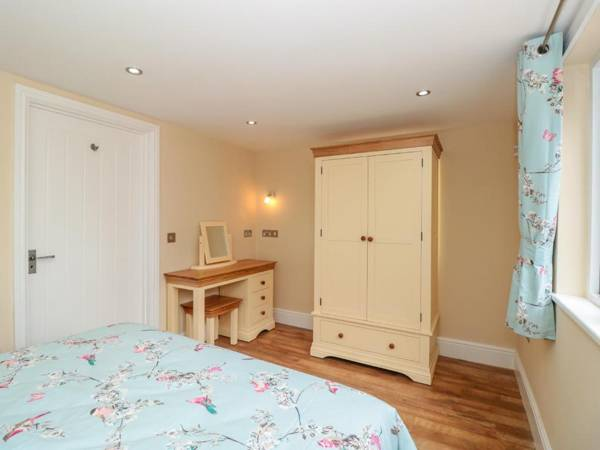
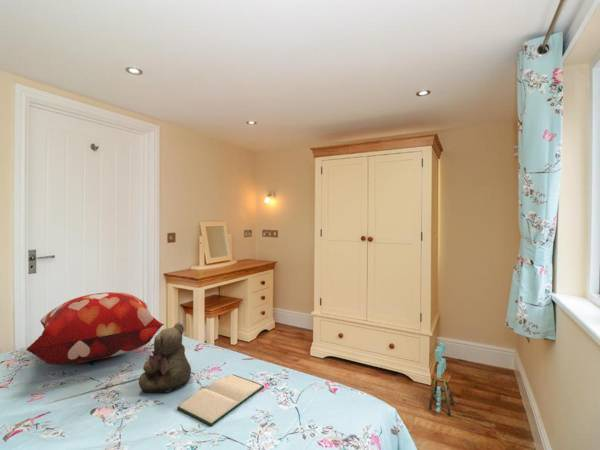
+ decorative pillow (101, 323)
+ hardback book (223, 394)
+ stool (441, 375)
+ teddy bear (171, 353)
